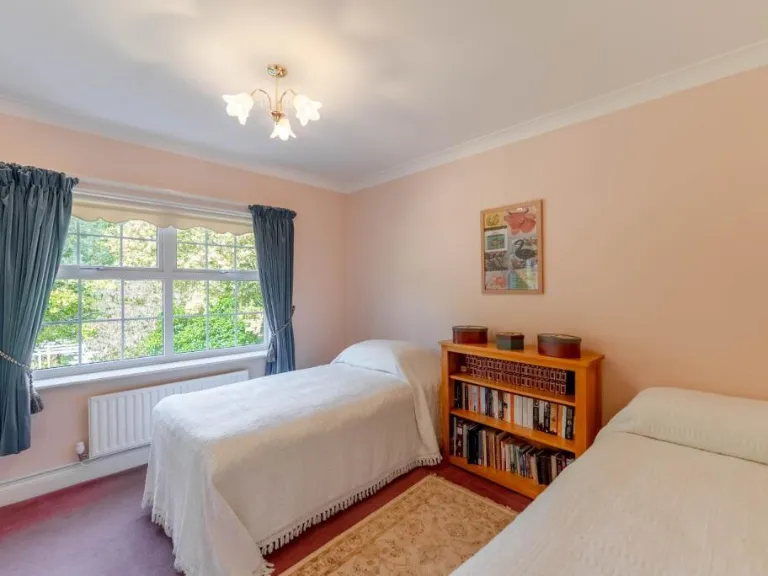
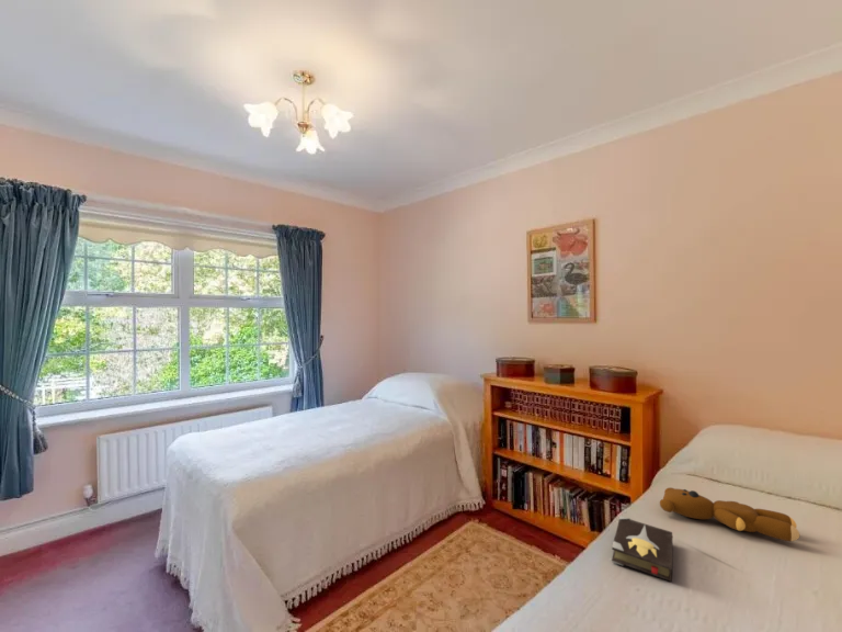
+ hardback book (642, 544)
+ teddy bear (724, 510)
